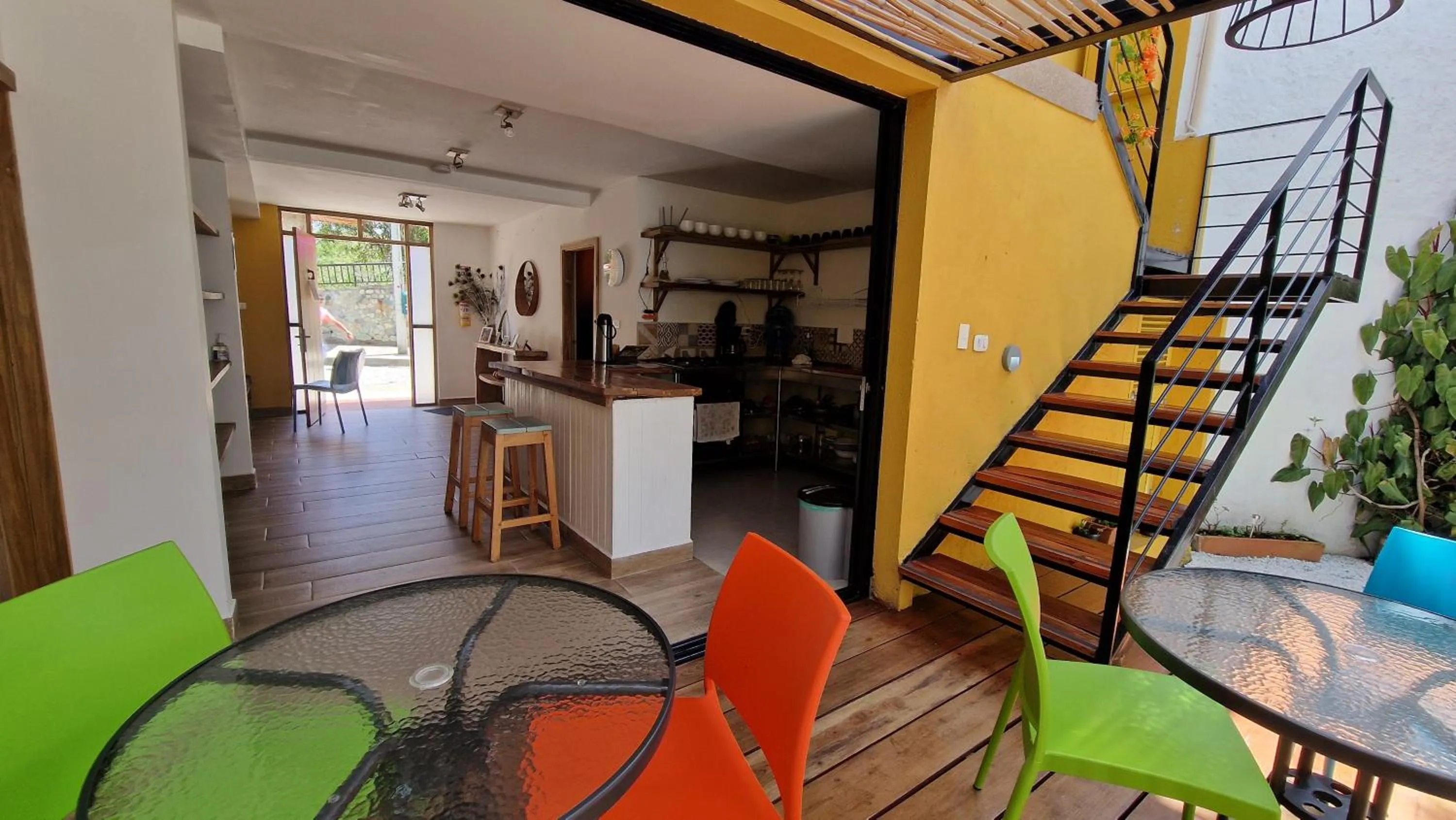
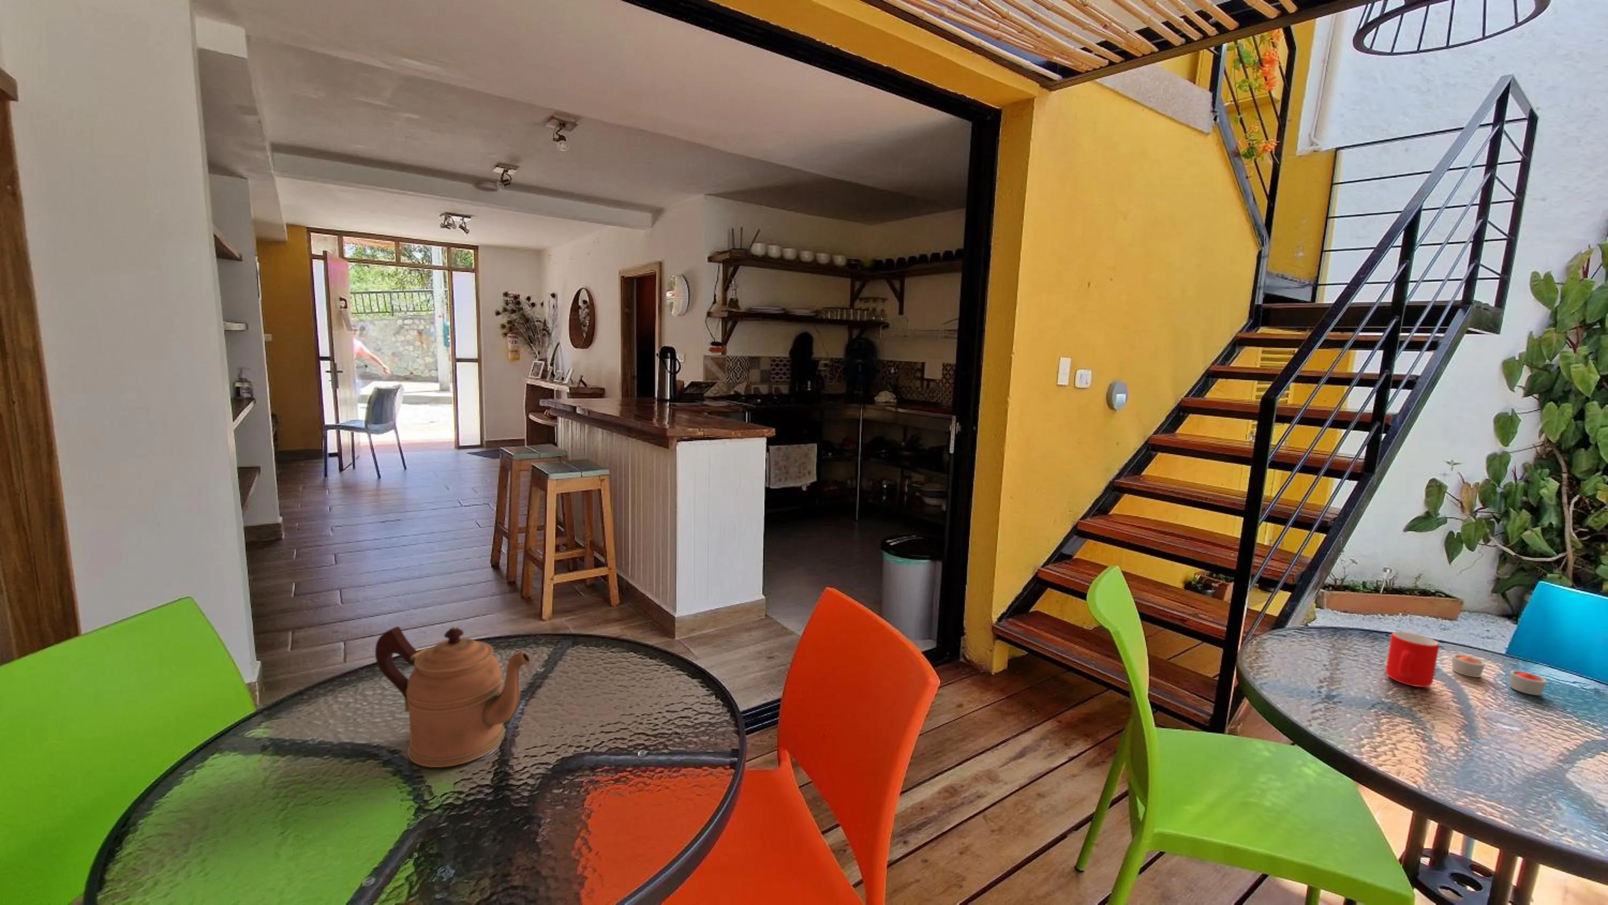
+ candle (1510, 672)
+ coffeepot (454, 684)
+ mug (1409, 662)
